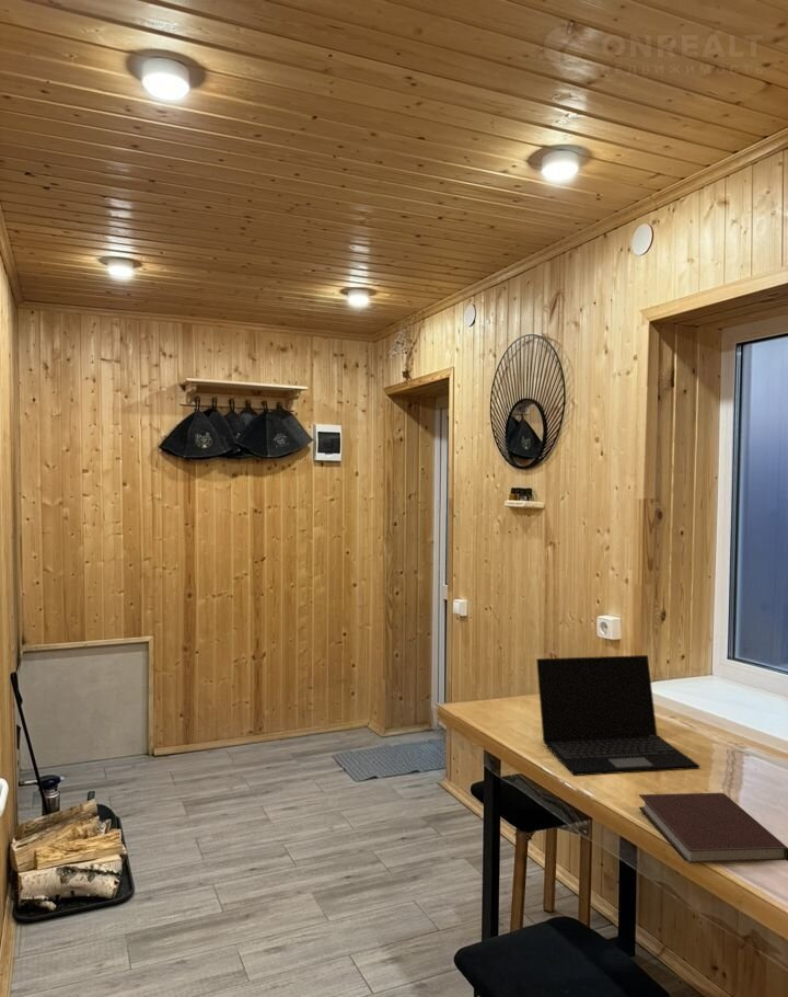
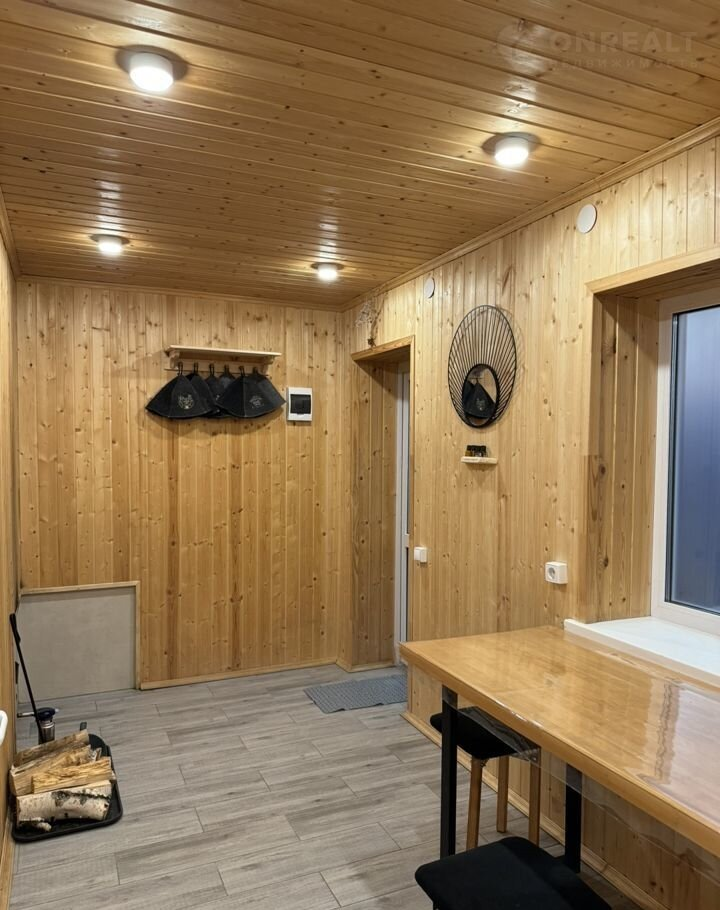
- laptop (613, 710)
- notebook (708, 826)
